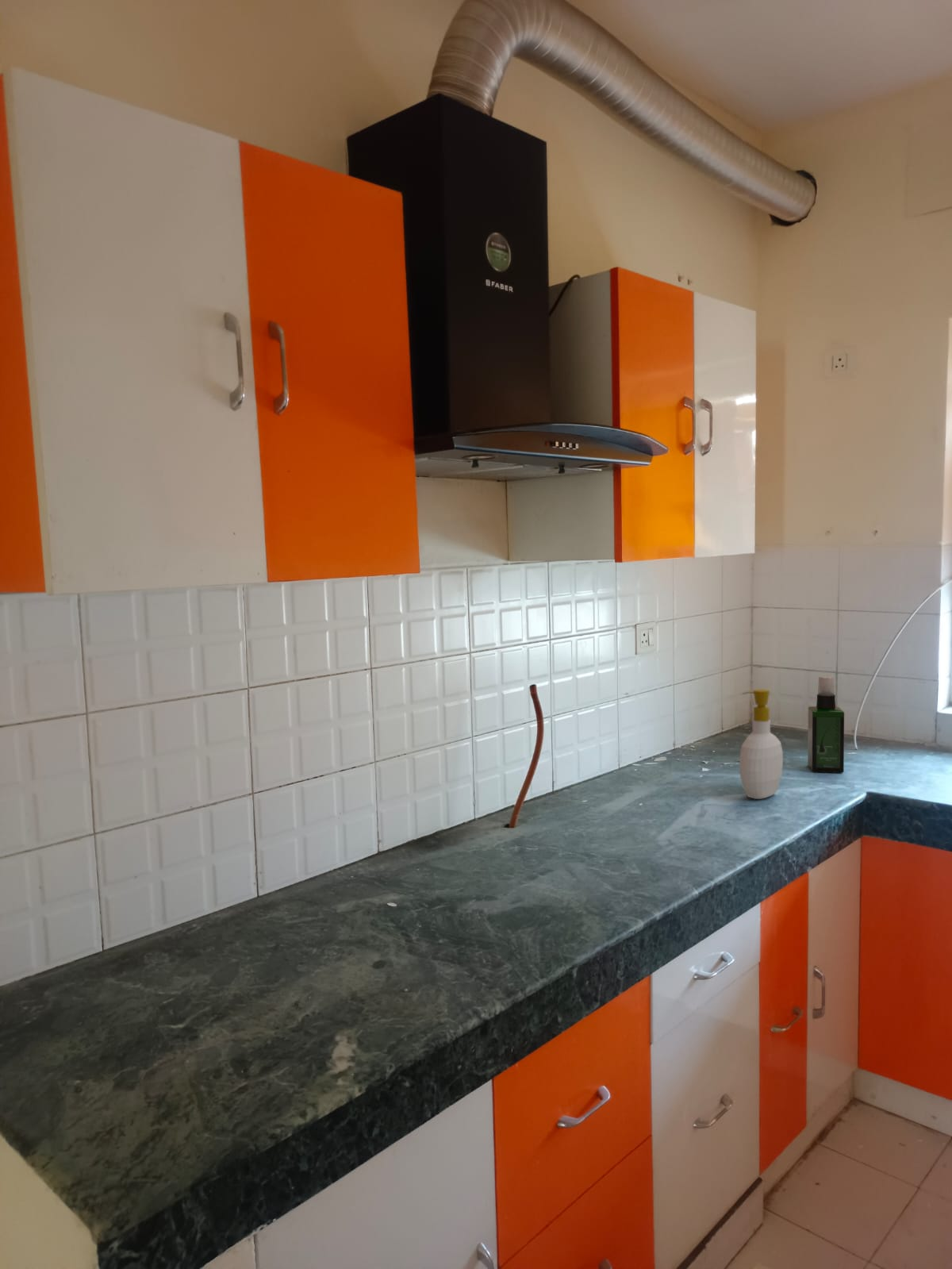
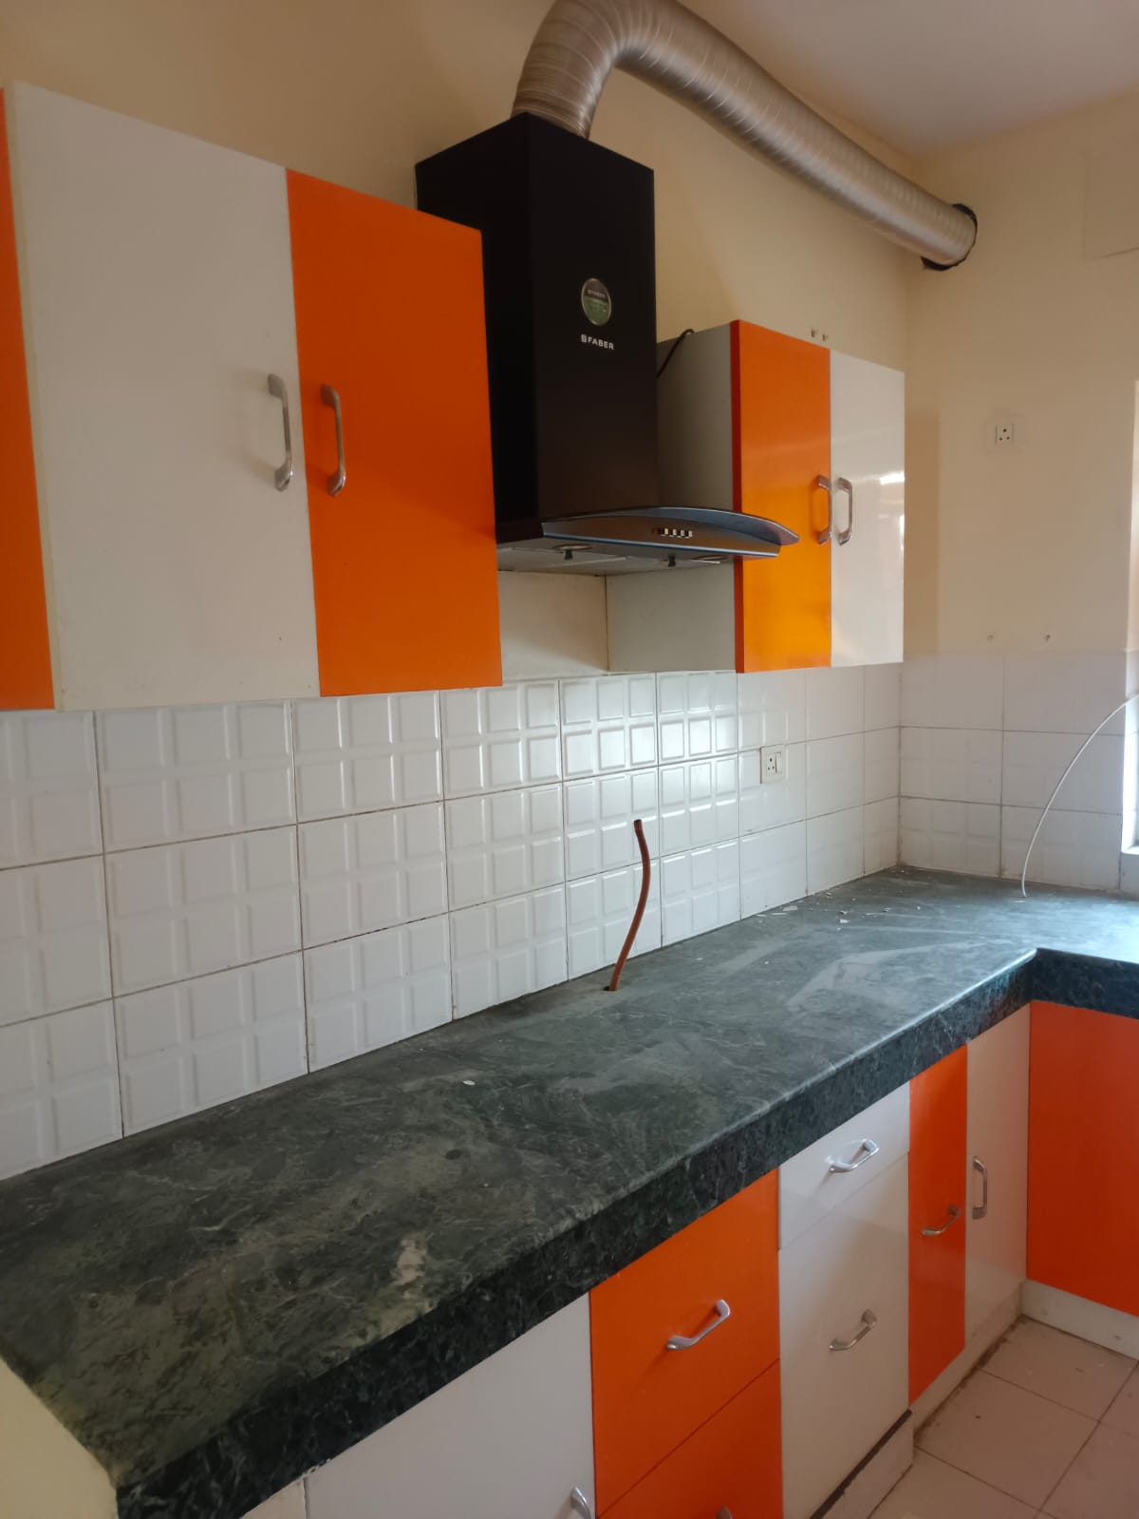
- soap bottle (759, 742)
- spray bottle (825, 722)
